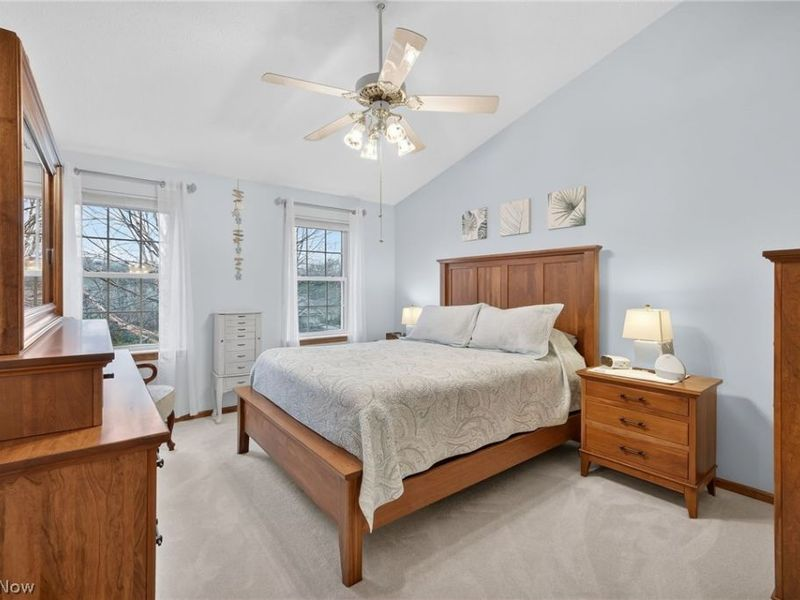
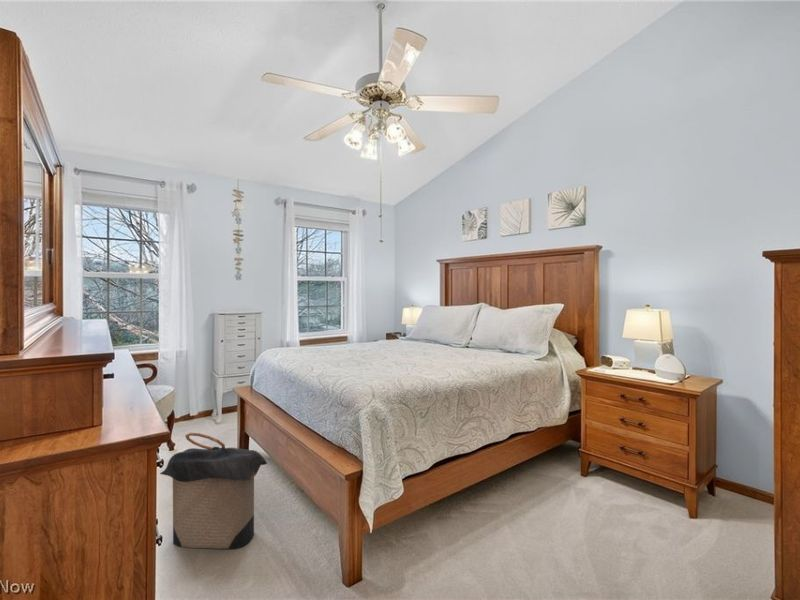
+ laundry hamper (217, 482)
